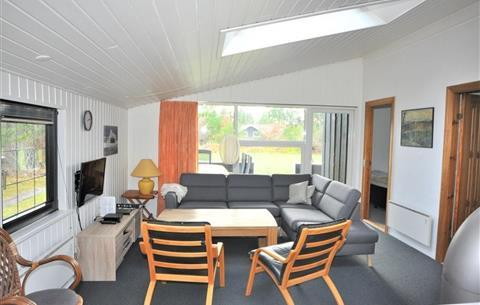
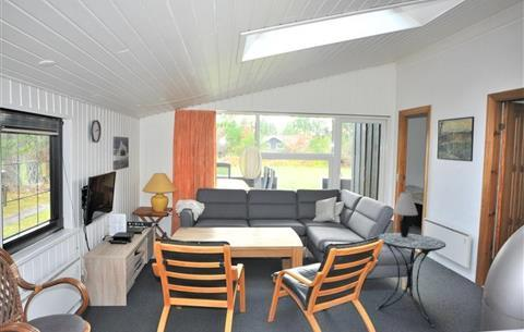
+ table lamp (405, 213)
+ side table (408, 275)
